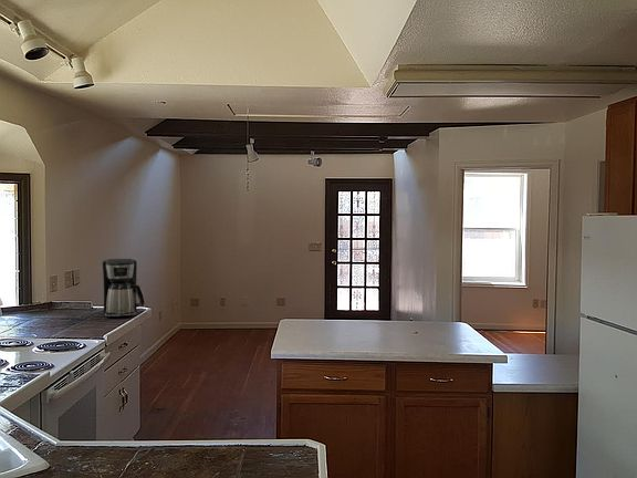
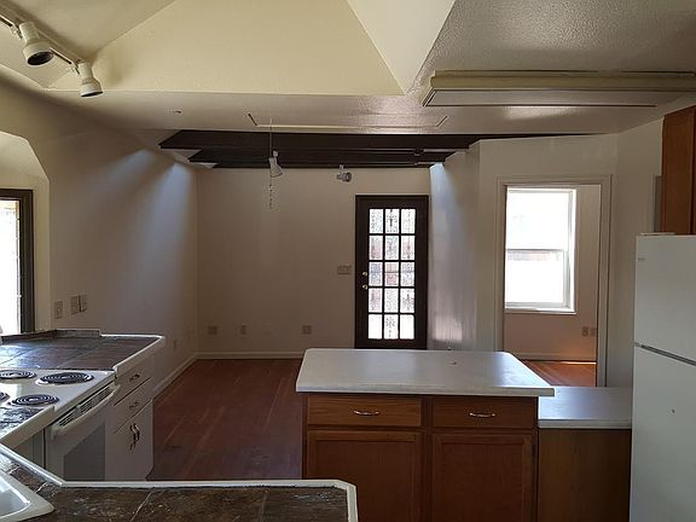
- coffee maker (124, 285)
